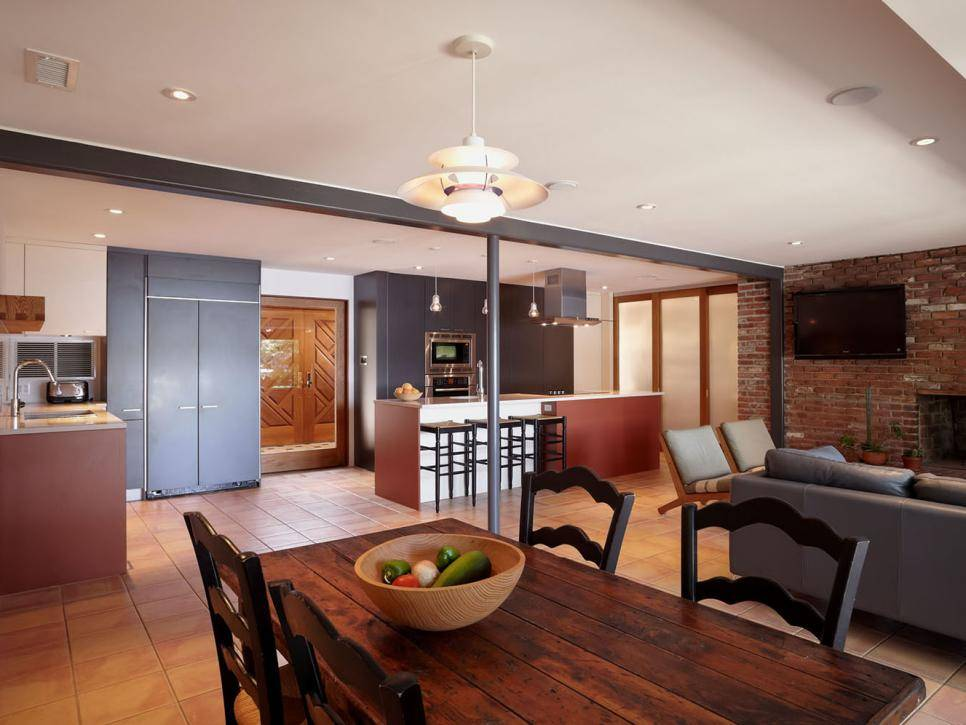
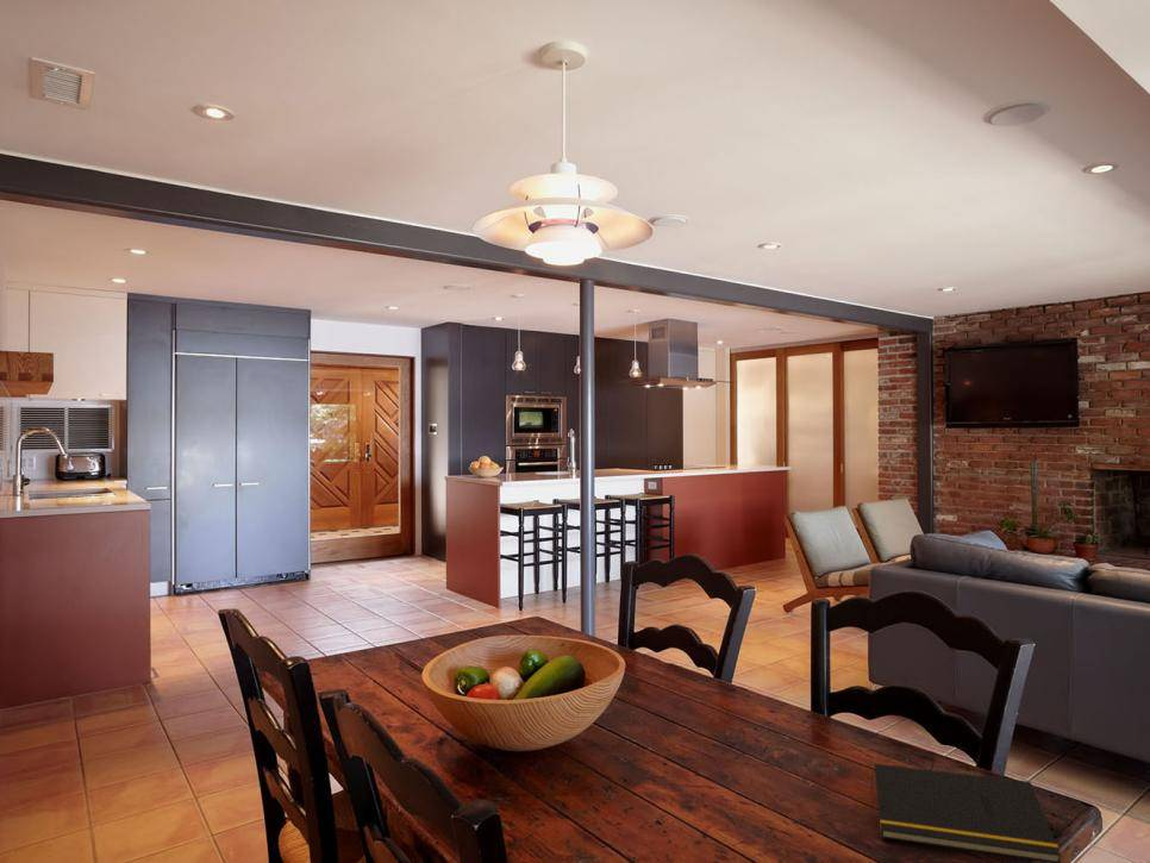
+ notepad (958, 808)
